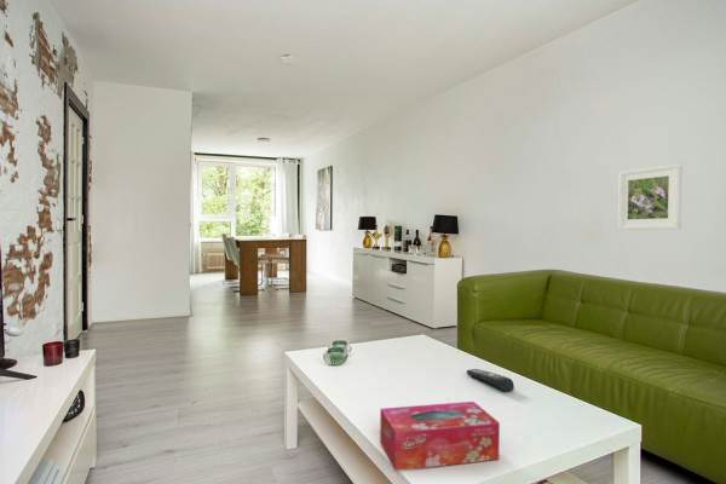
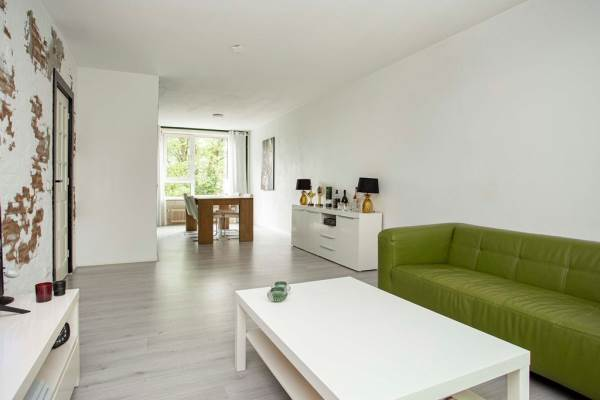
- tissue box (437, 432)
- remote control (489, 378)
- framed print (647, 198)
